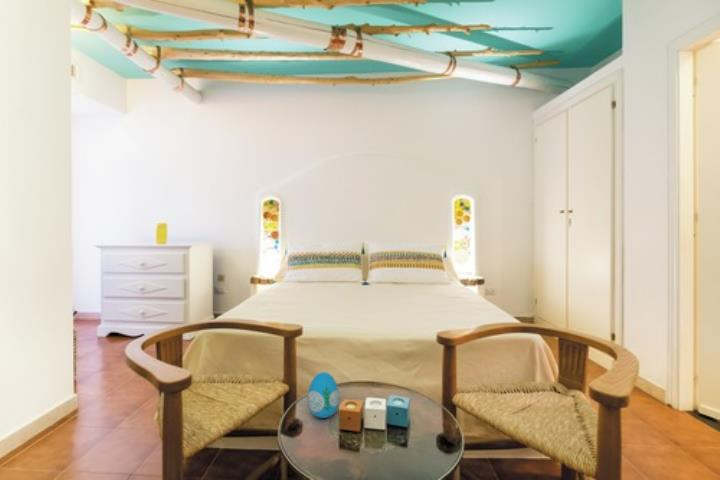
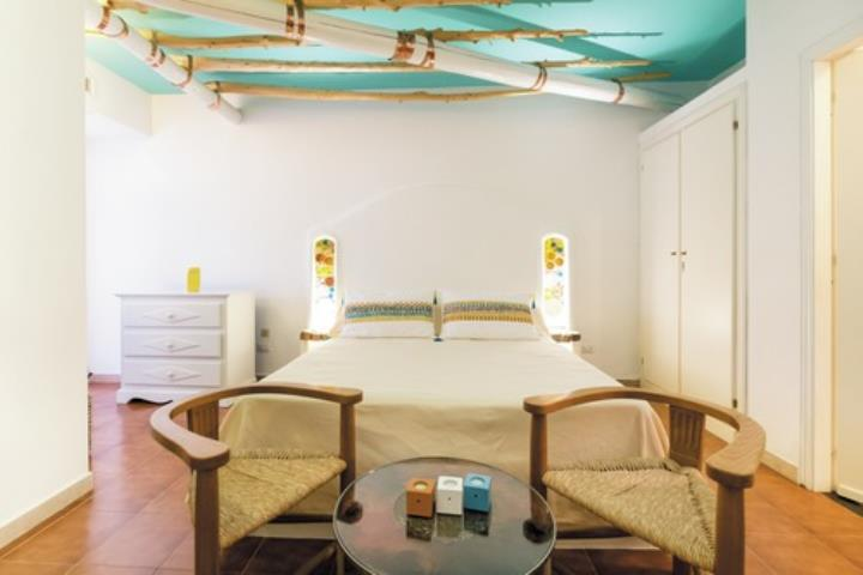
- decorative egg (323, 394)
